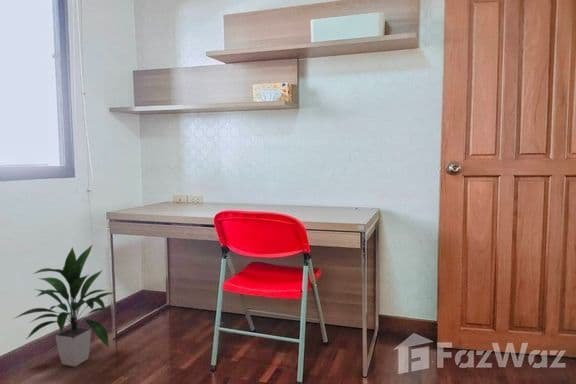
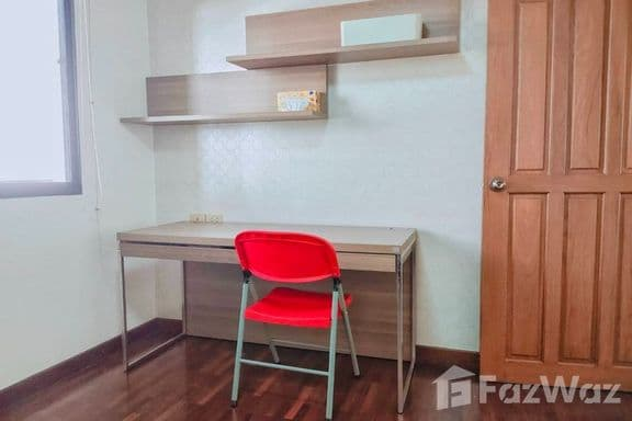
- indoor plant (73, 306)
